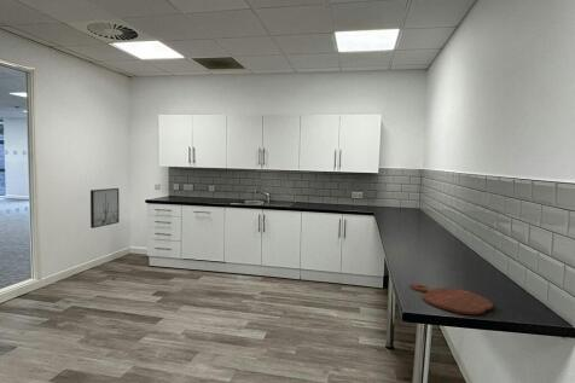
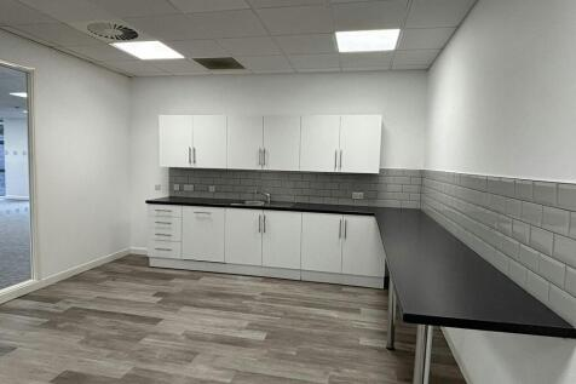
- cutting board (445, 296)
- wall art (105, 207)
